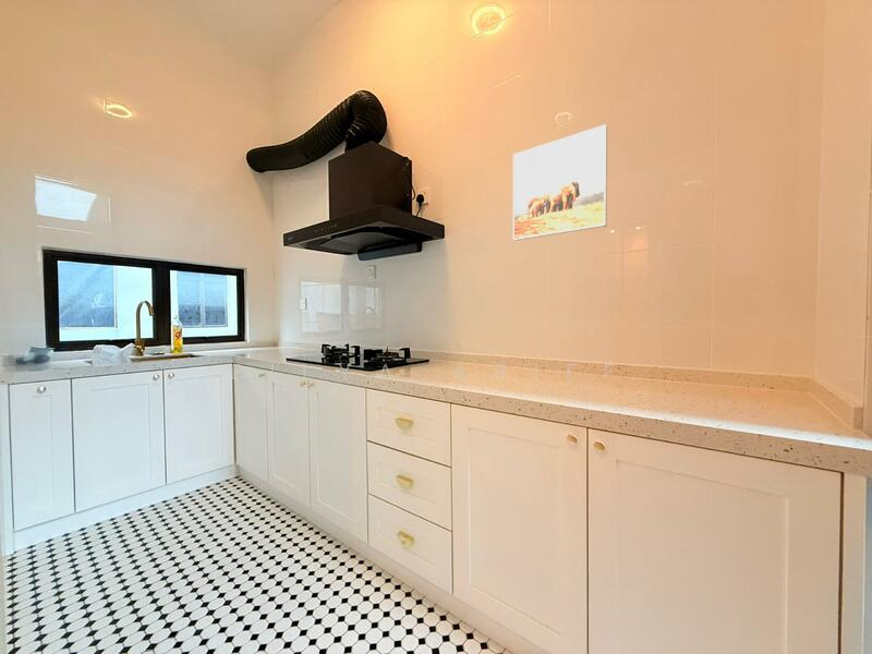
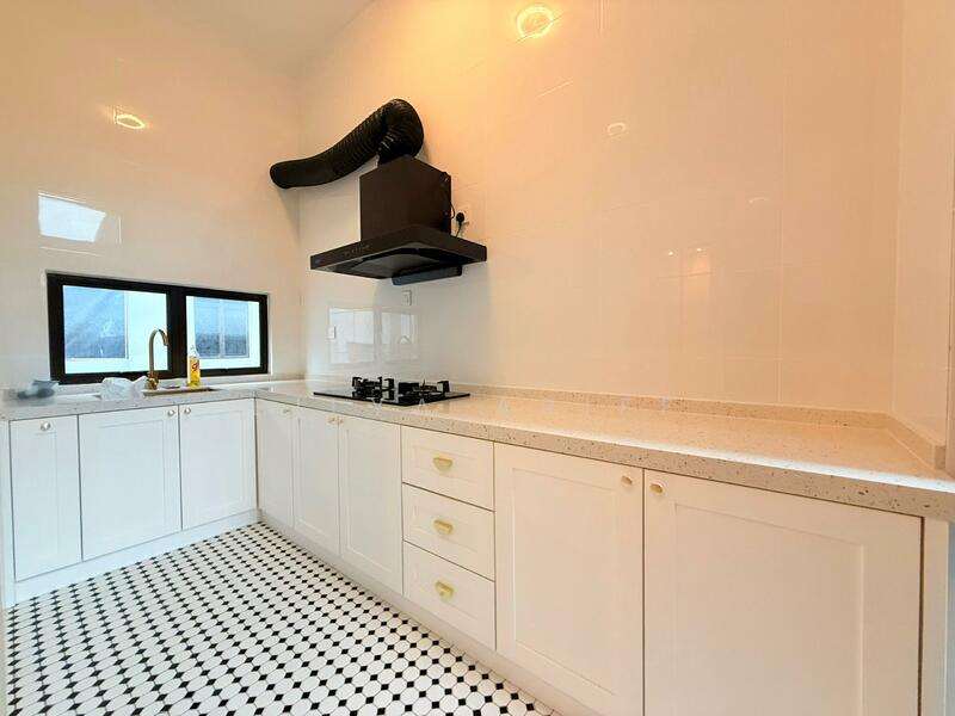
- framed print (556, 187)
